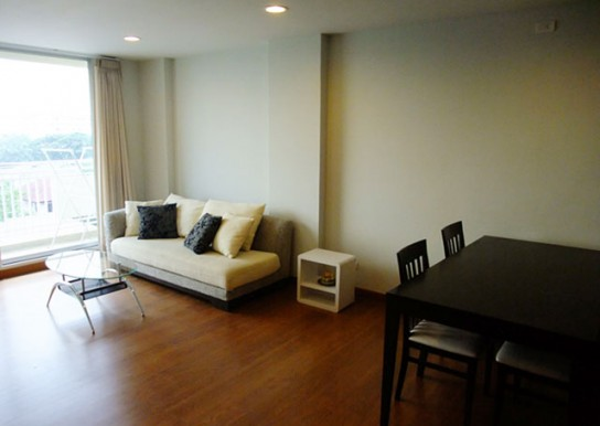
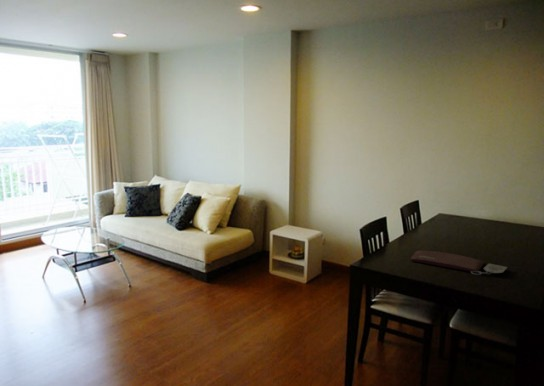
+ placemat (455, 262)
